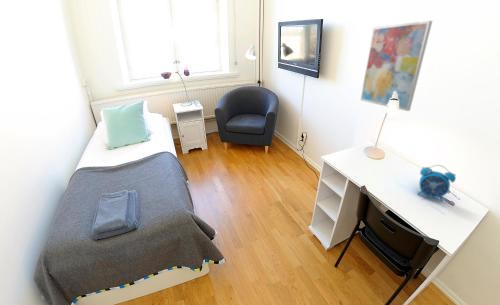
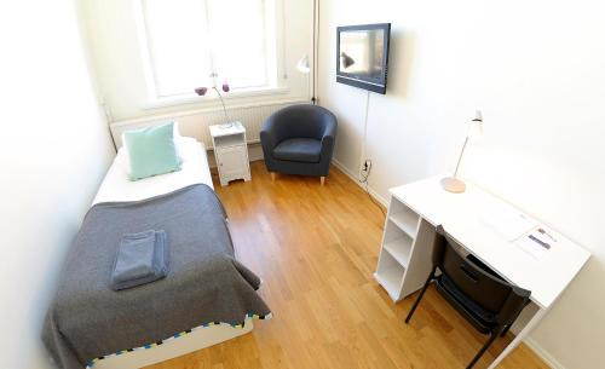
- wall art (390, 67)
- alarm clock (435, 182)
